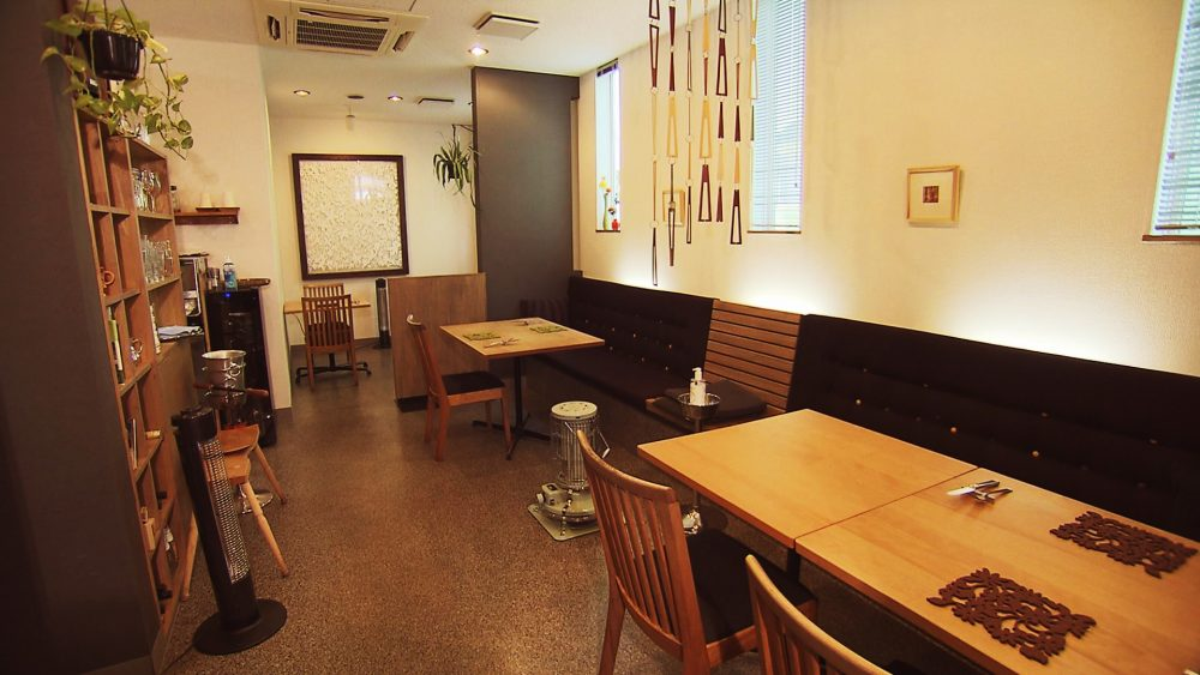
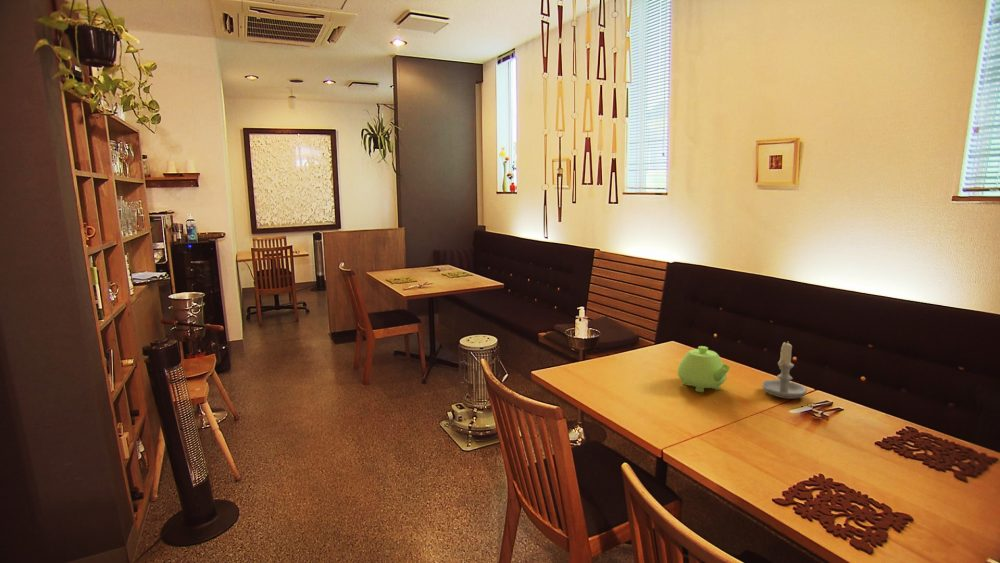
+ teapot (706, 368)
+ candle (785, 367)
